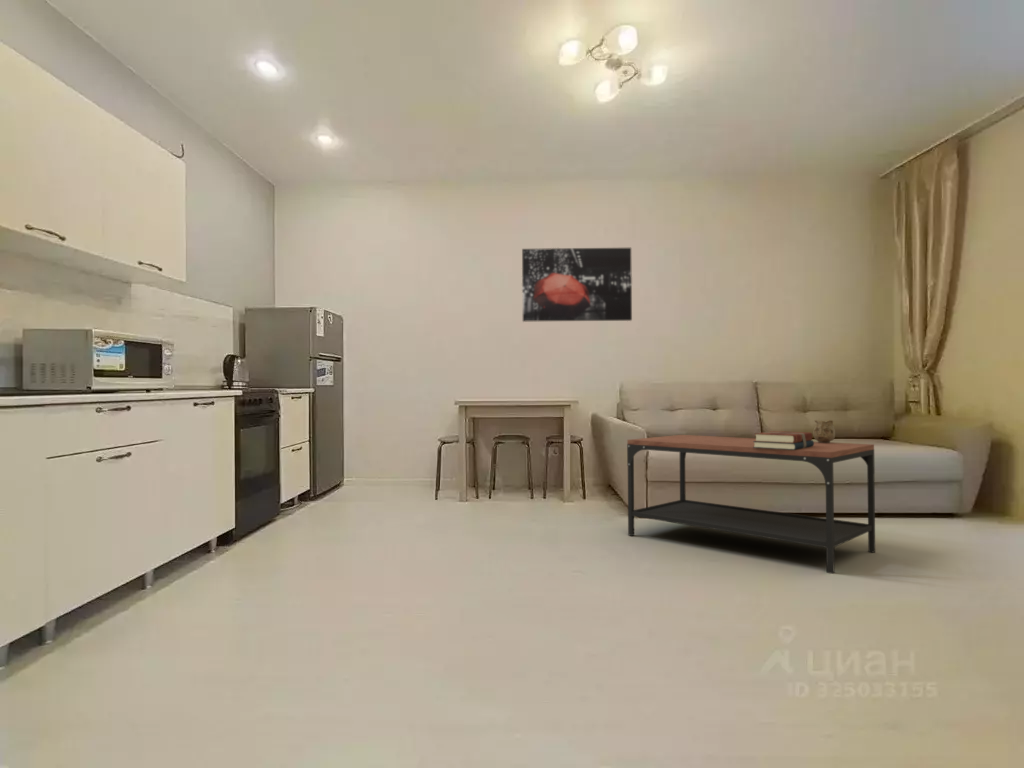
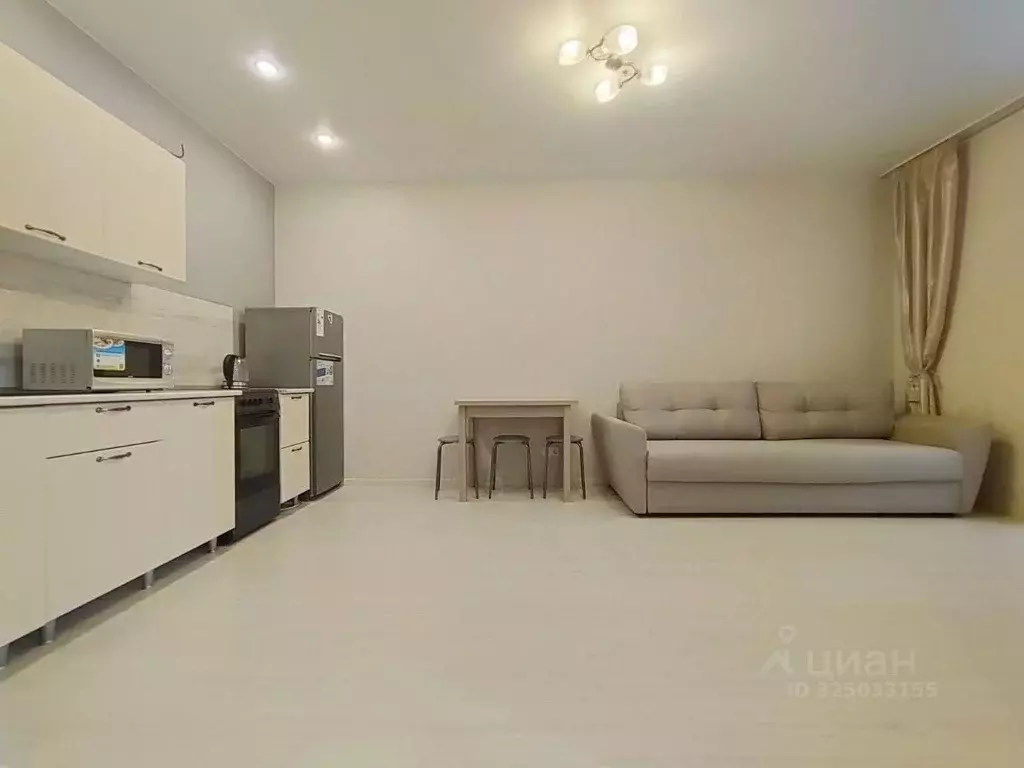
- wall art (576, 284)
- coffee table (743, 507)
- mug (824, 430)
- books (783, 439)
